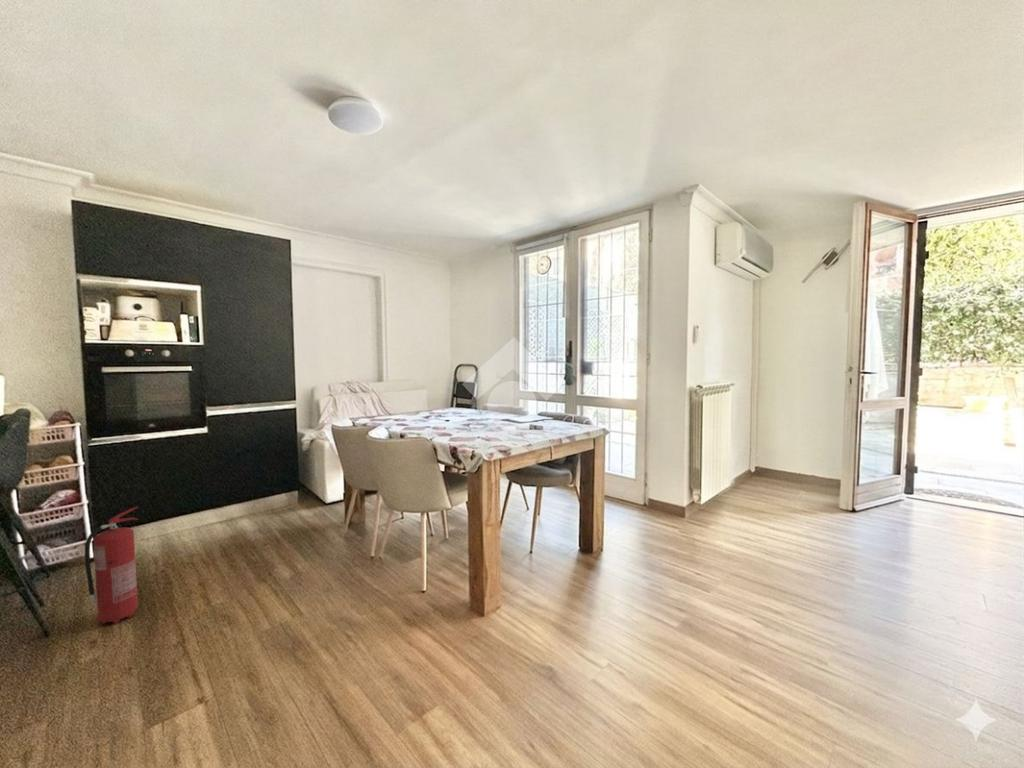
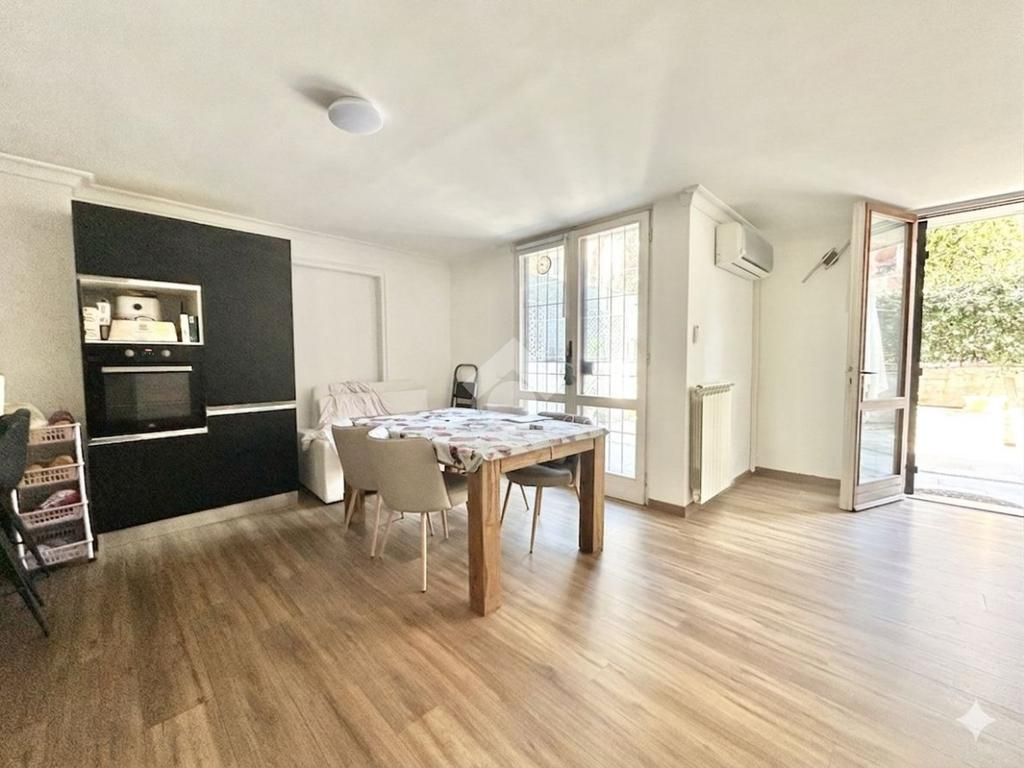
- fire extinguisher (114, 566)
